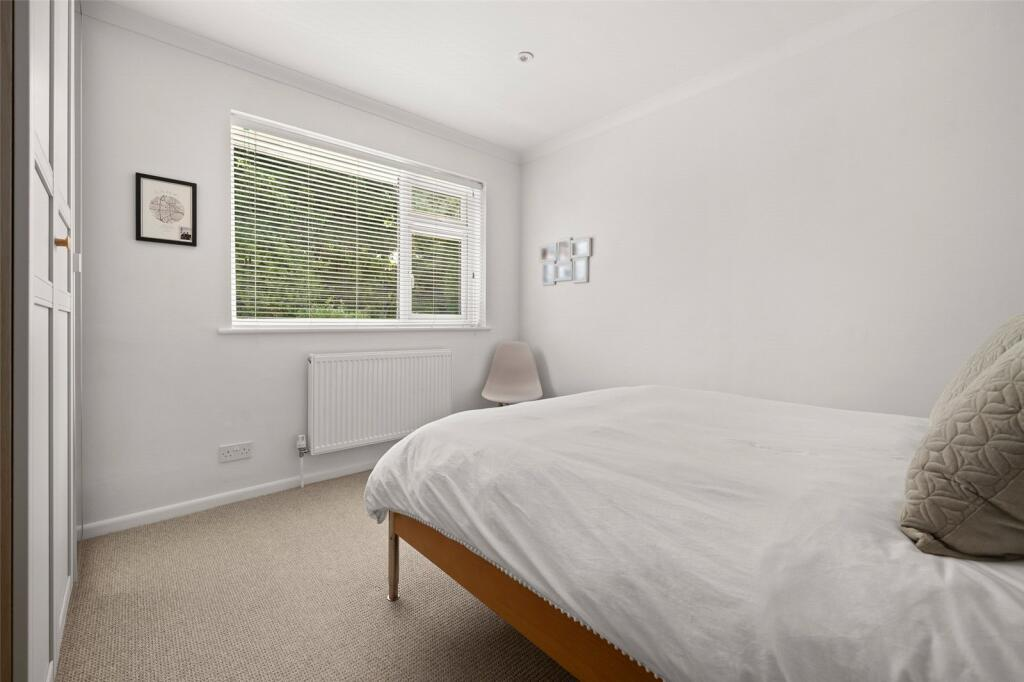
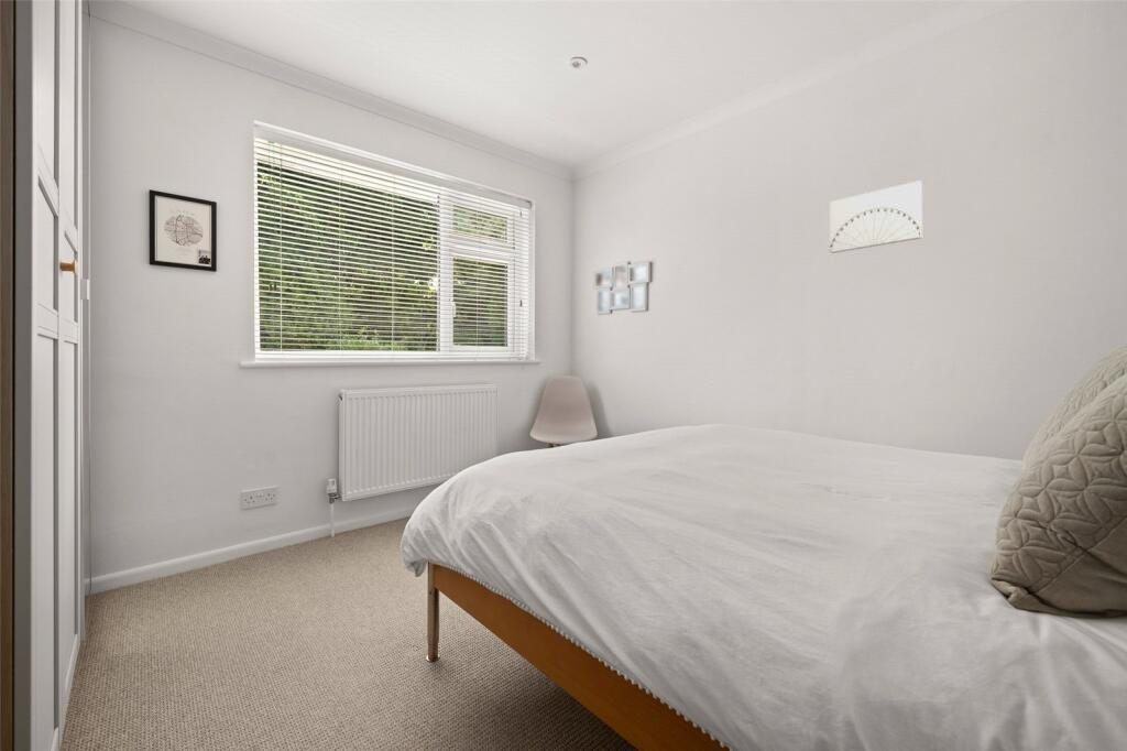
+ wall art (873, 219)
